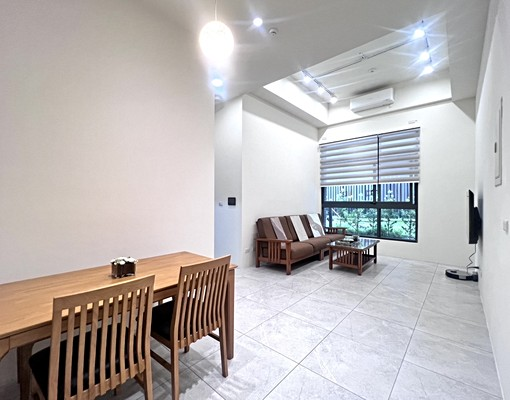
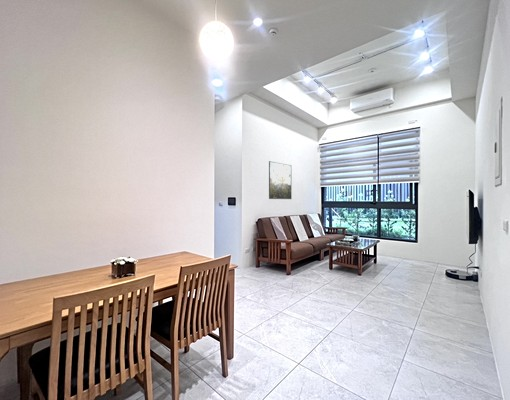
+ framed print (280, 181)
